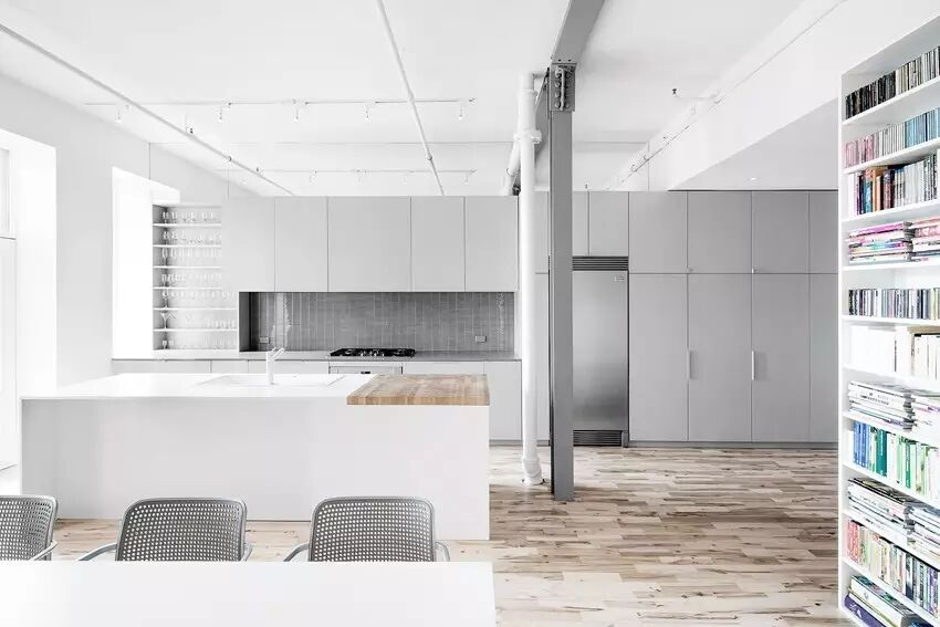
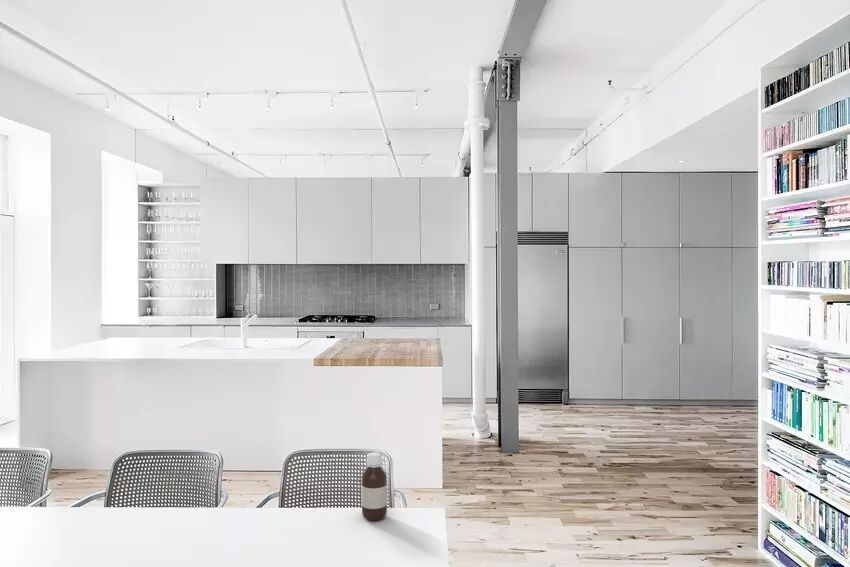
+ bottle (374, 485)
